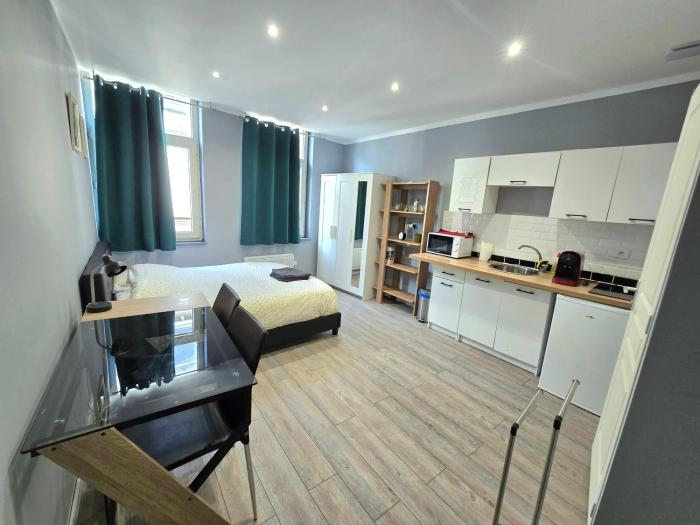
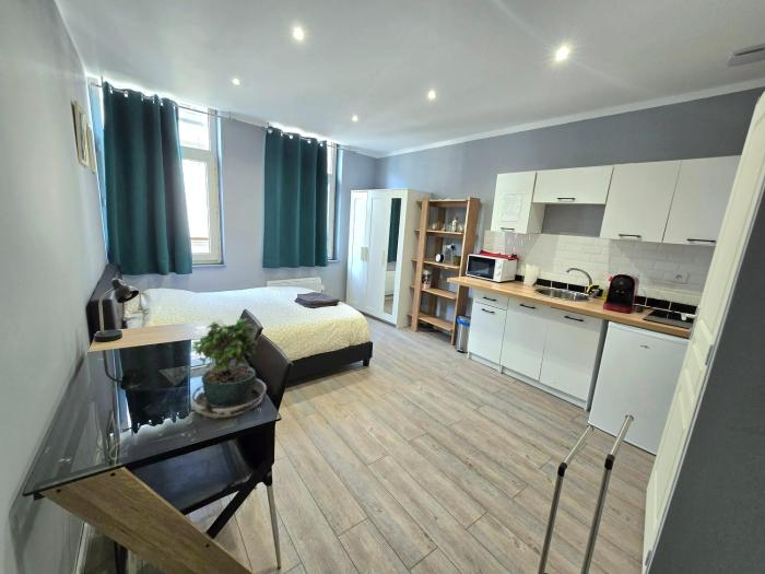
+ potted plant (226, 363)
